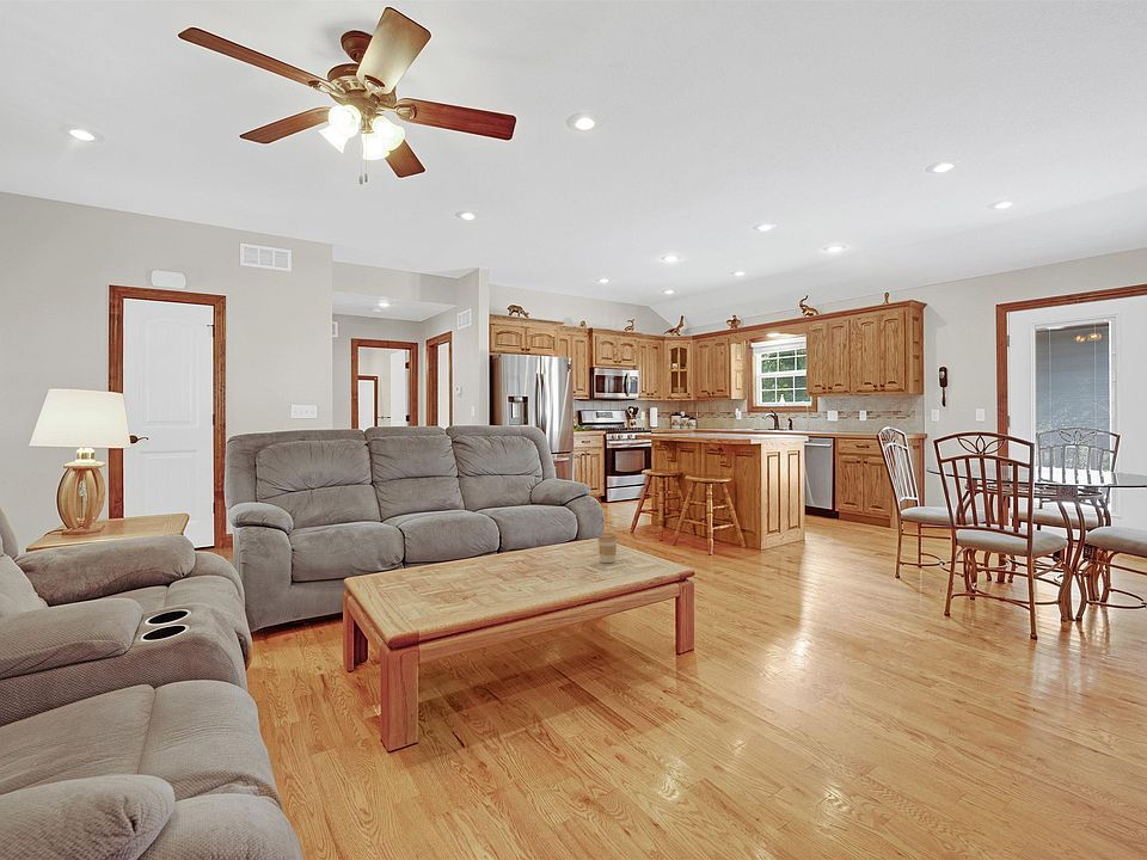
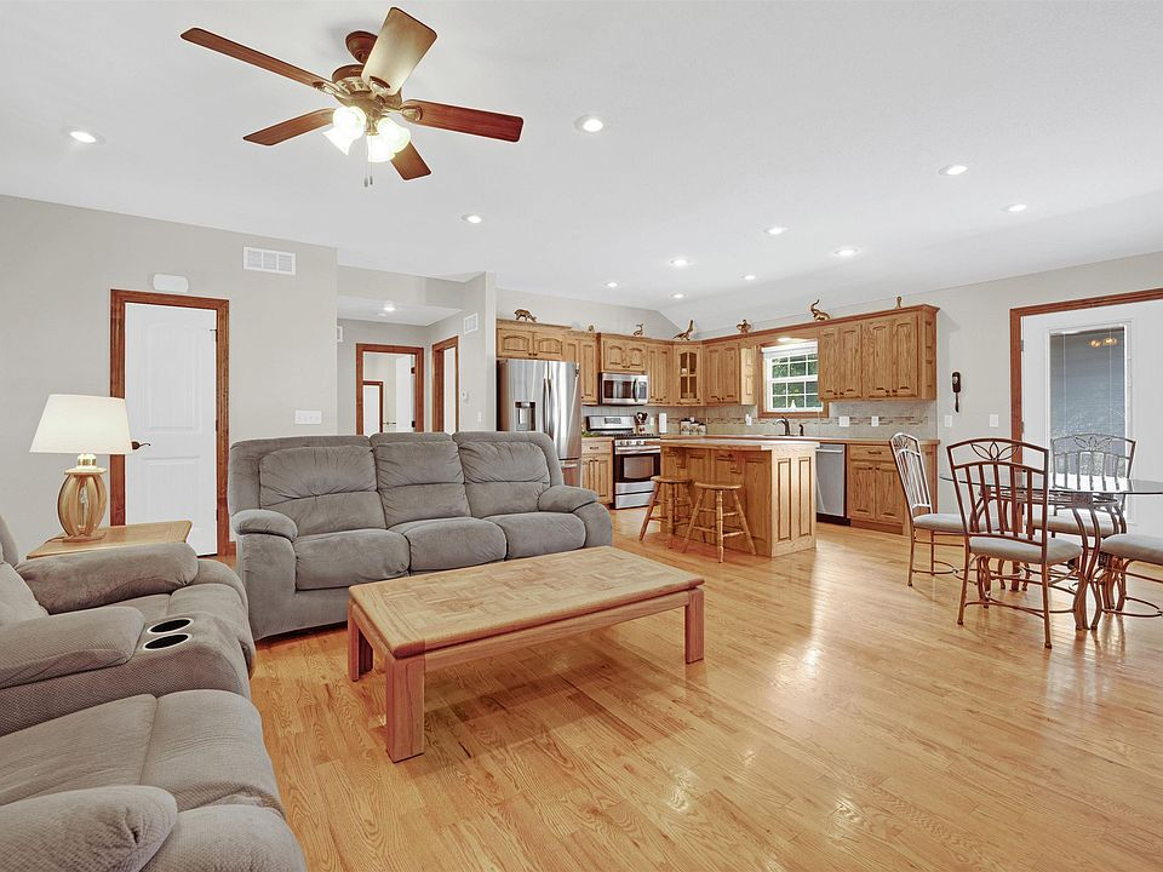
- coffee cup (607, 547)
